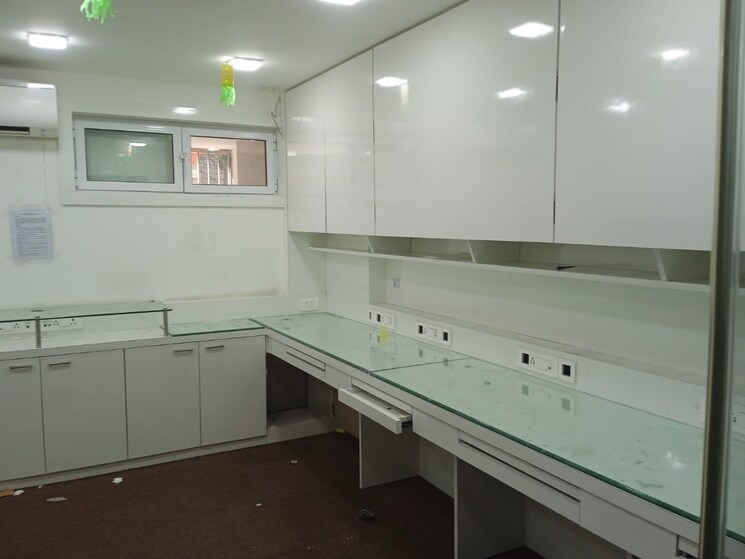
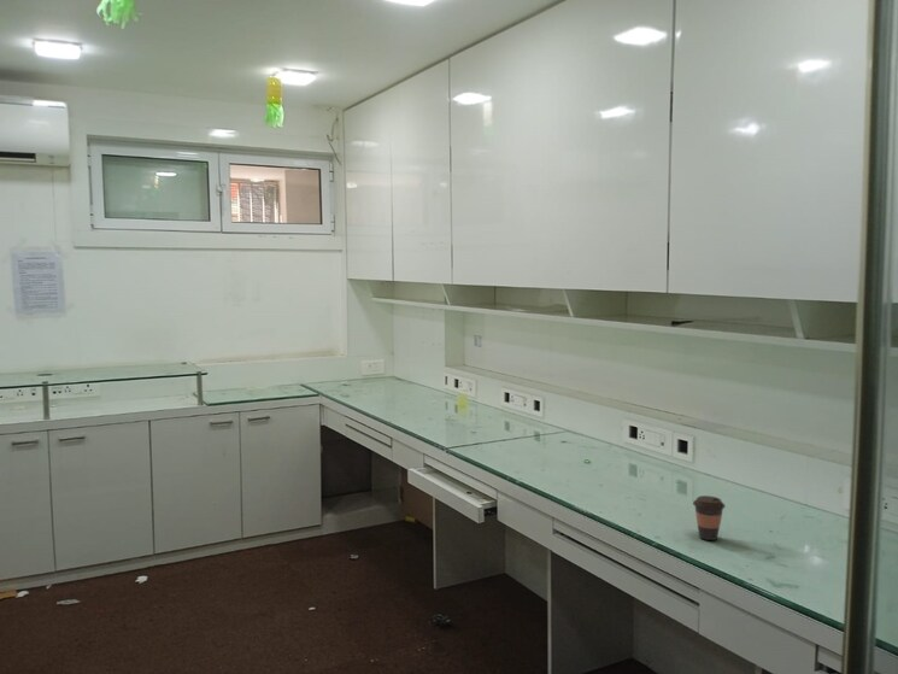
+ coffee cup (708, 517)
